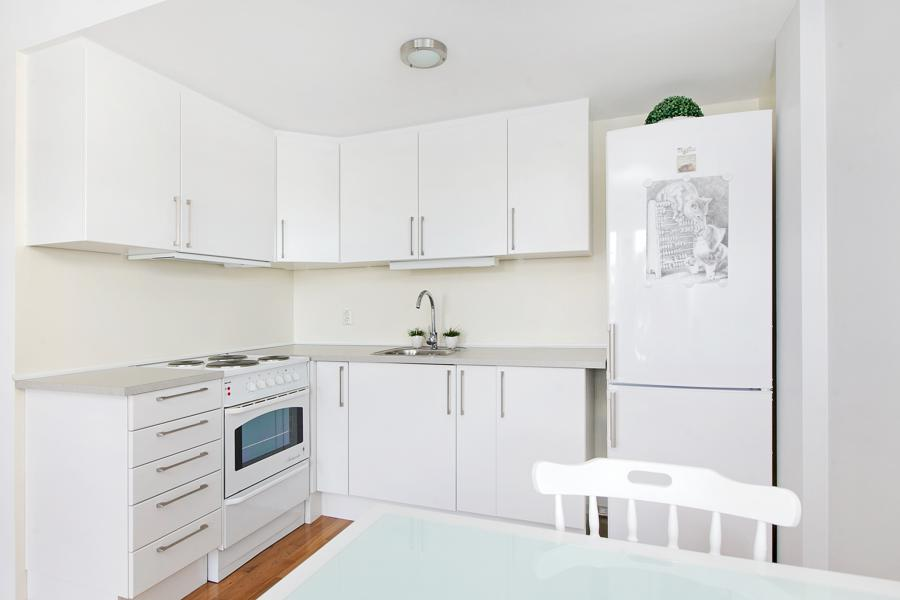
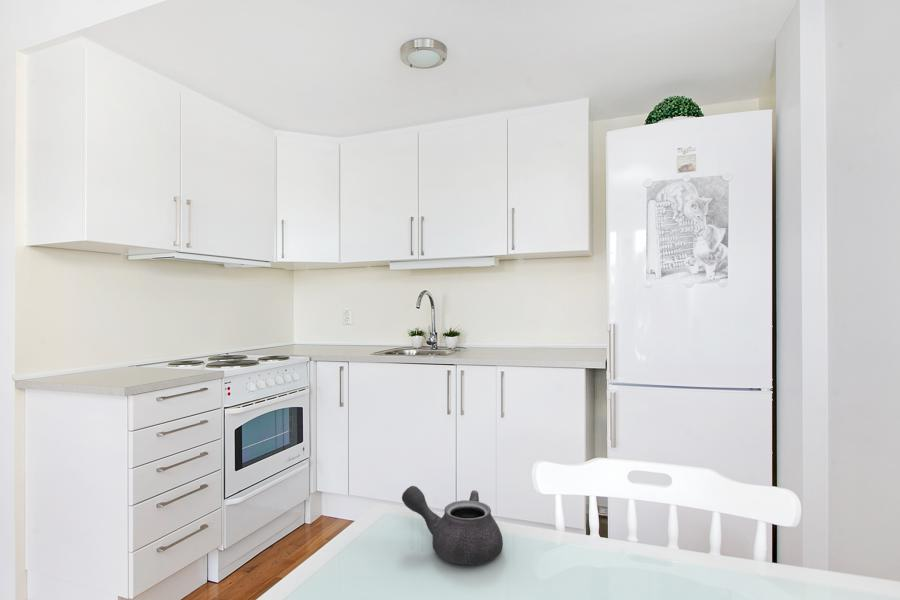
+ teapot (451, 518)
